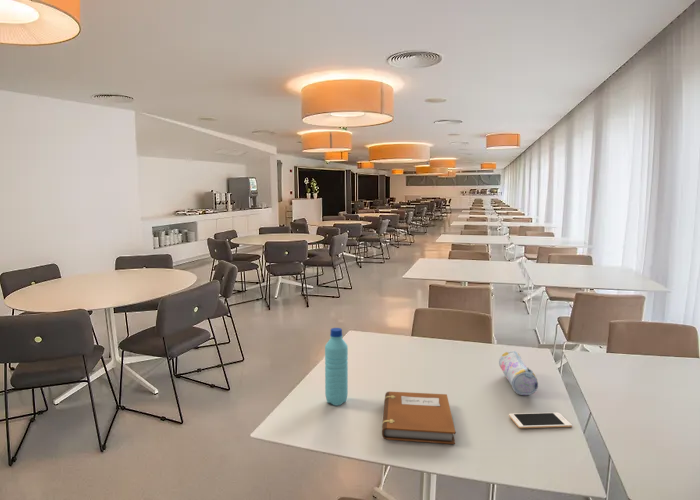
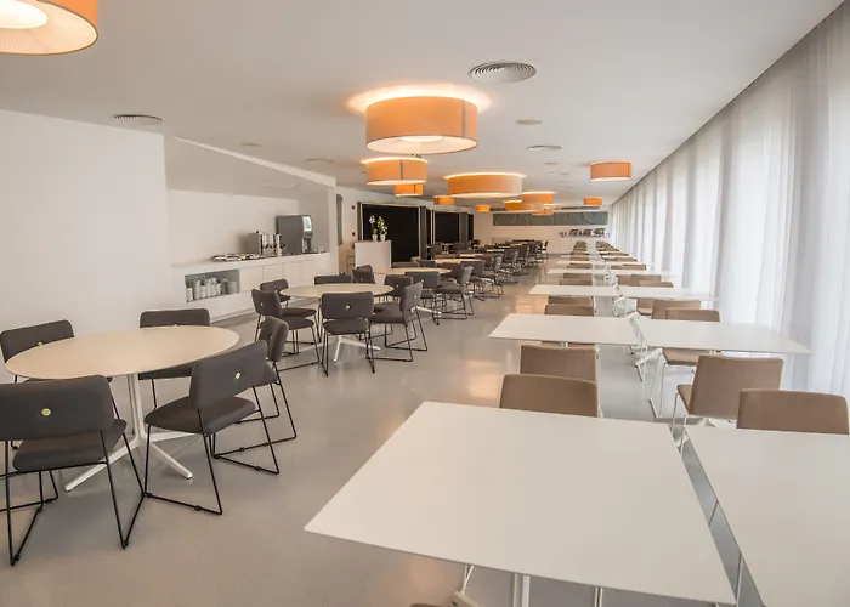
- pencil case (517, 371)
- cell phone (539, 420)
- water bottle (336, 365)
- notebook (416, 414)
